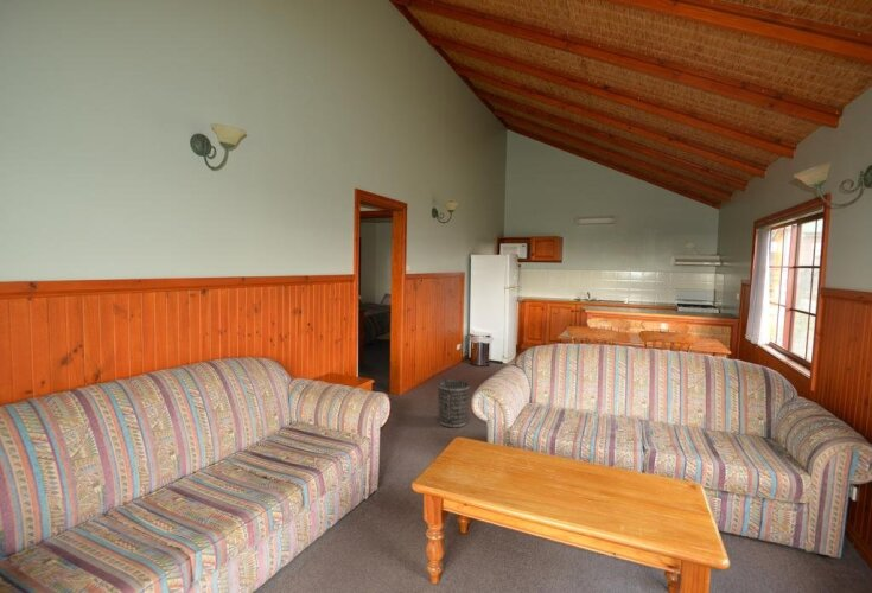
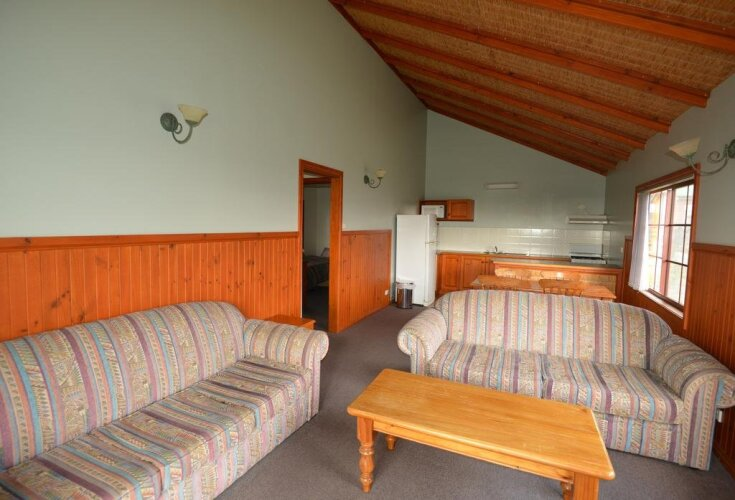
- wastebasket (452, 402)
